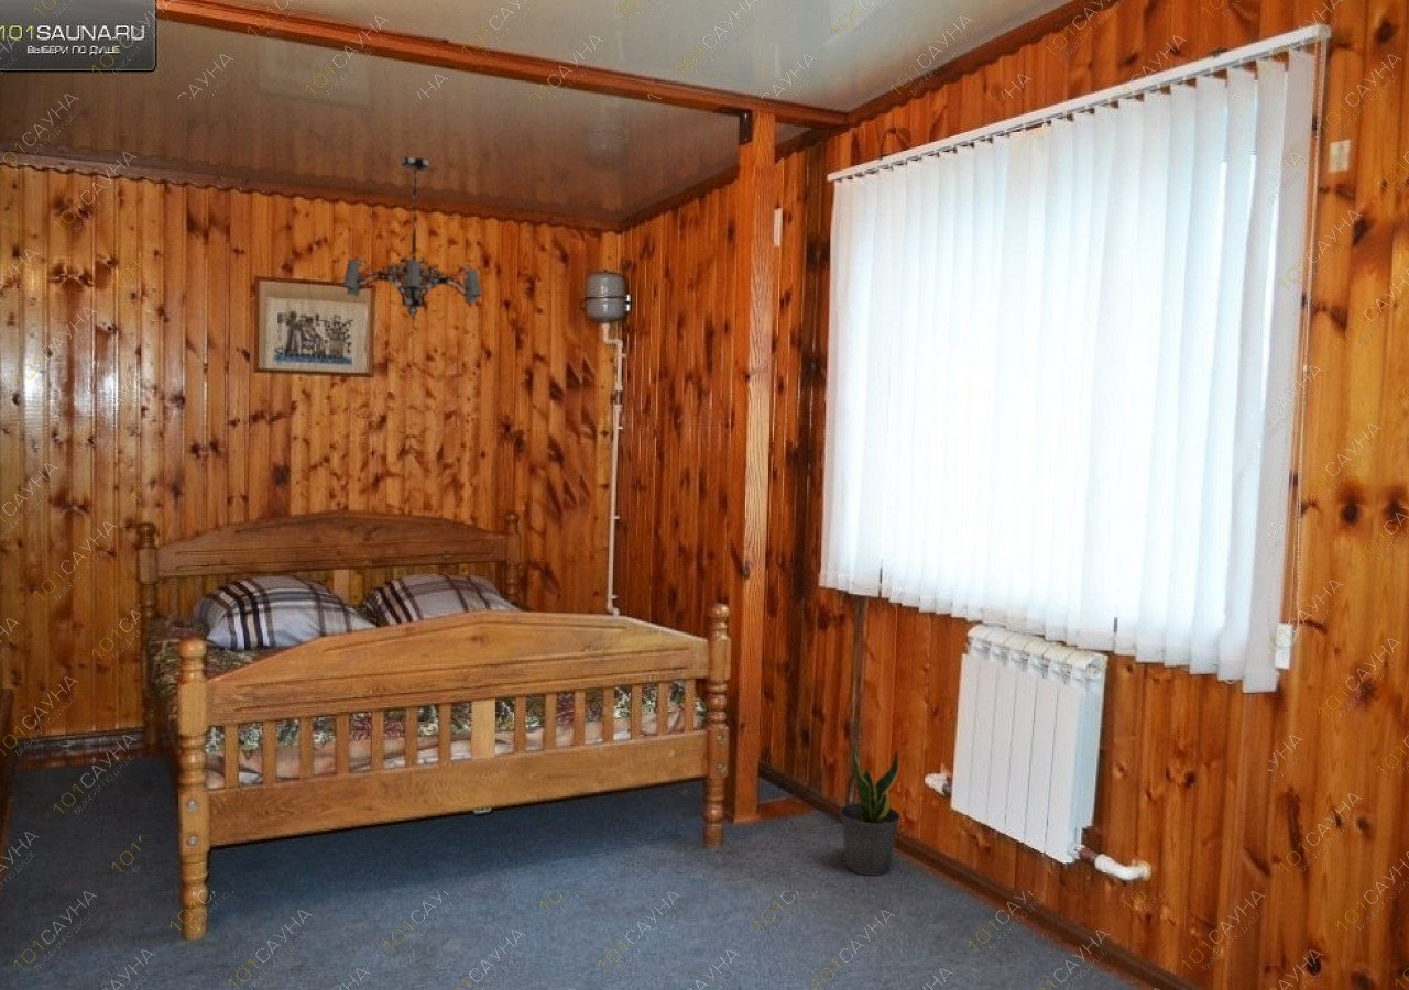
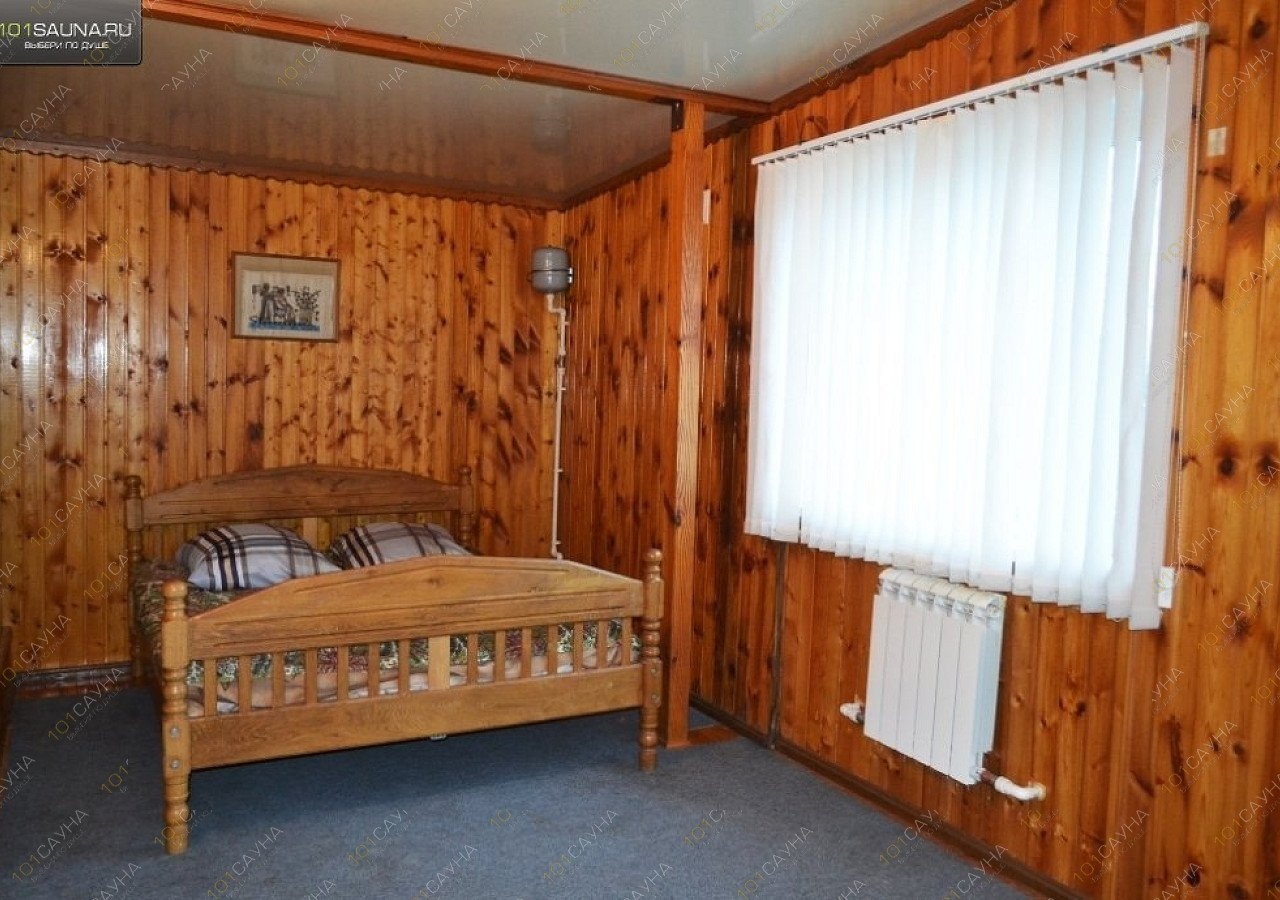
- chandelier (414, 240)
- potted plant (871, 801)
